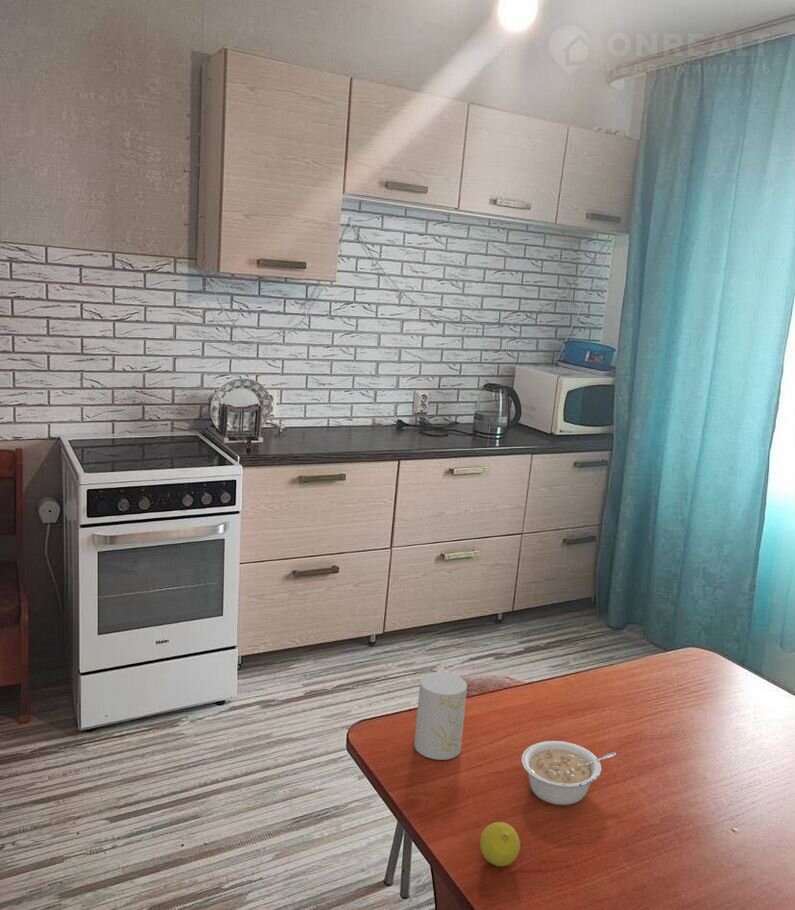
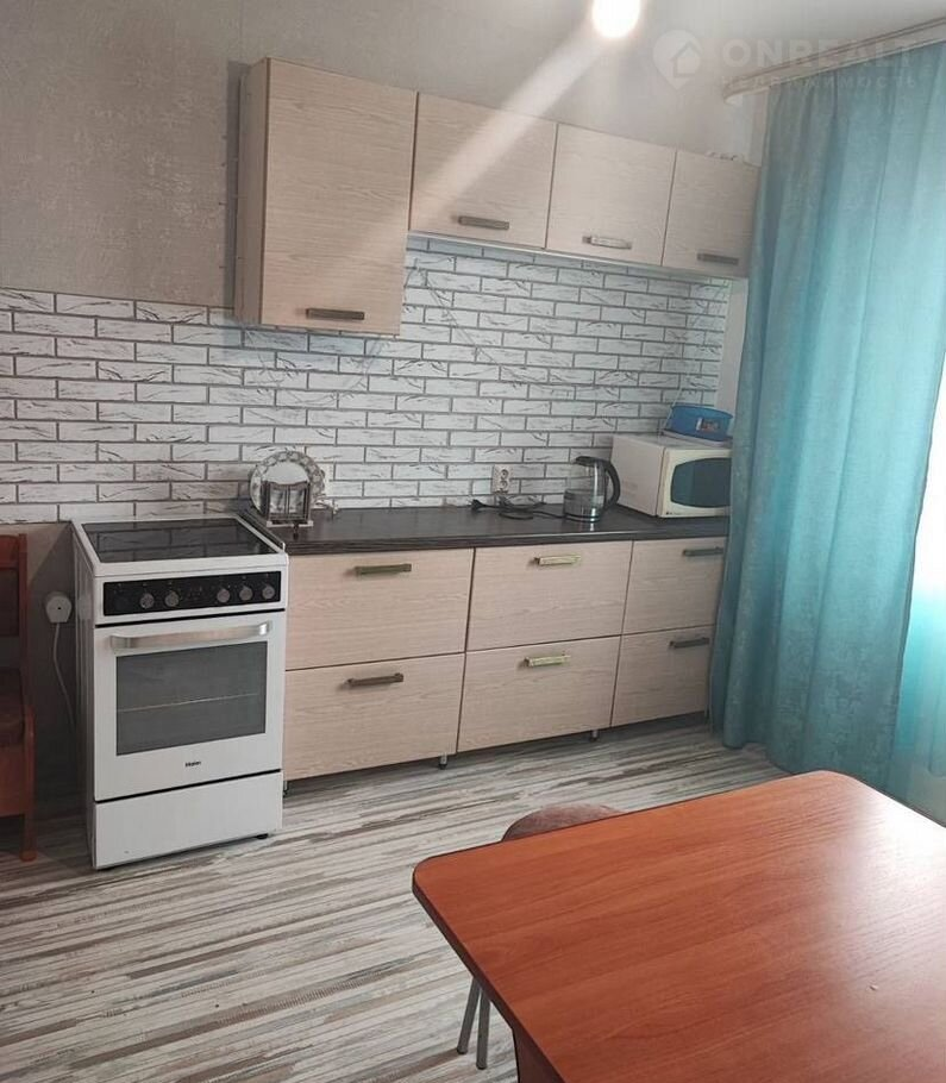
- cup (440, 715)
- legume (561, 771)
- fruit (499, 843)
